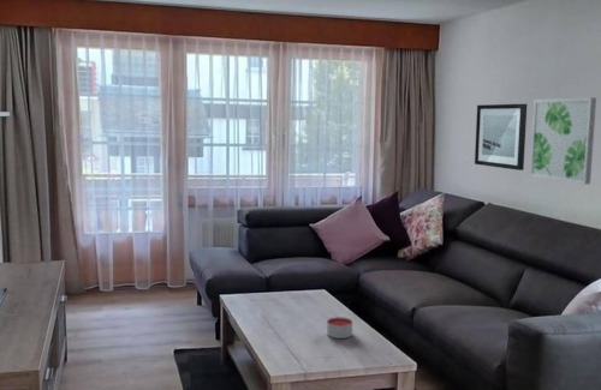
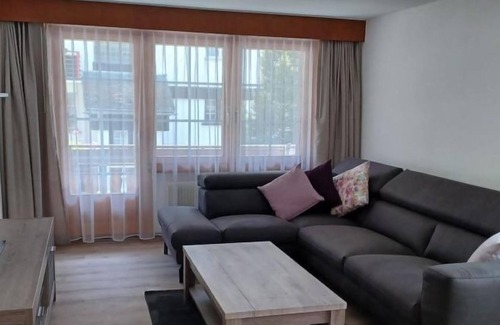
- wall art (560, 139)
- wall art (499, 136)
- candle (339, 326)
